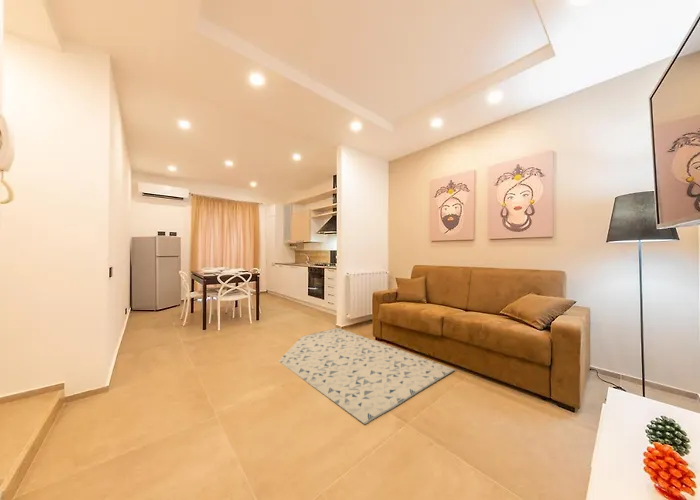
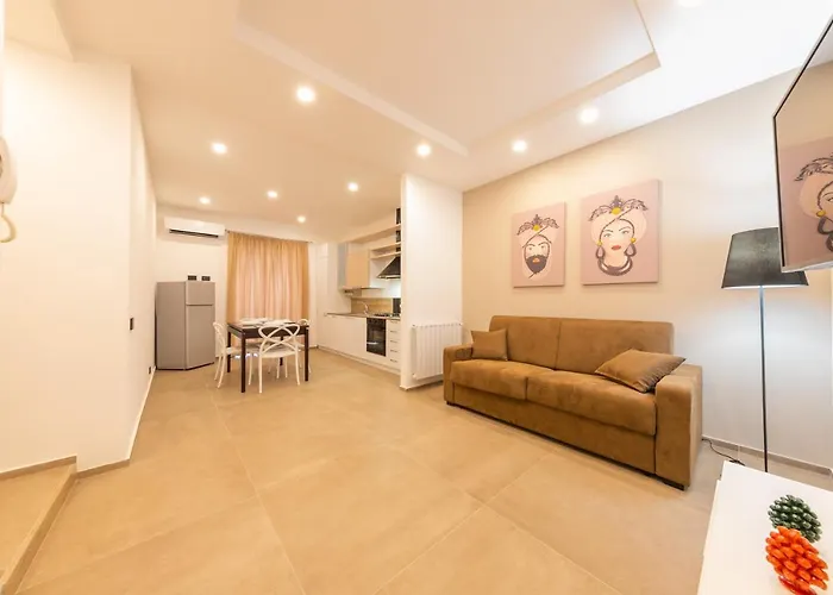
- rug (346, 357)
